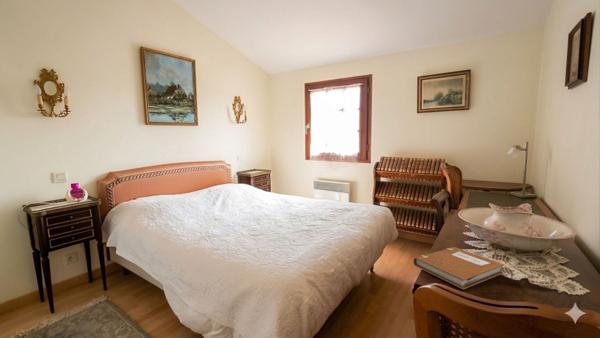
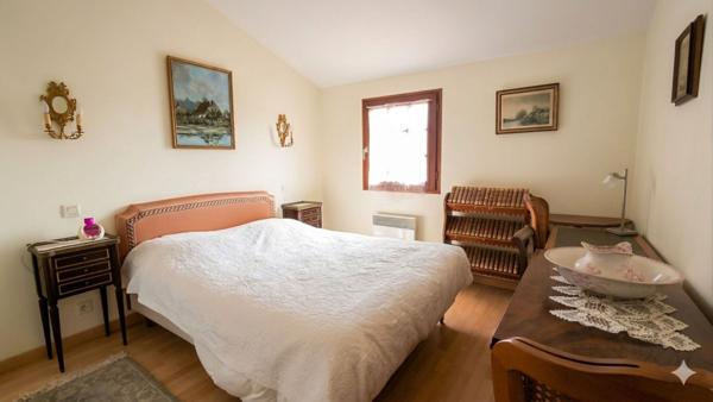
- notebook (457, 264)
